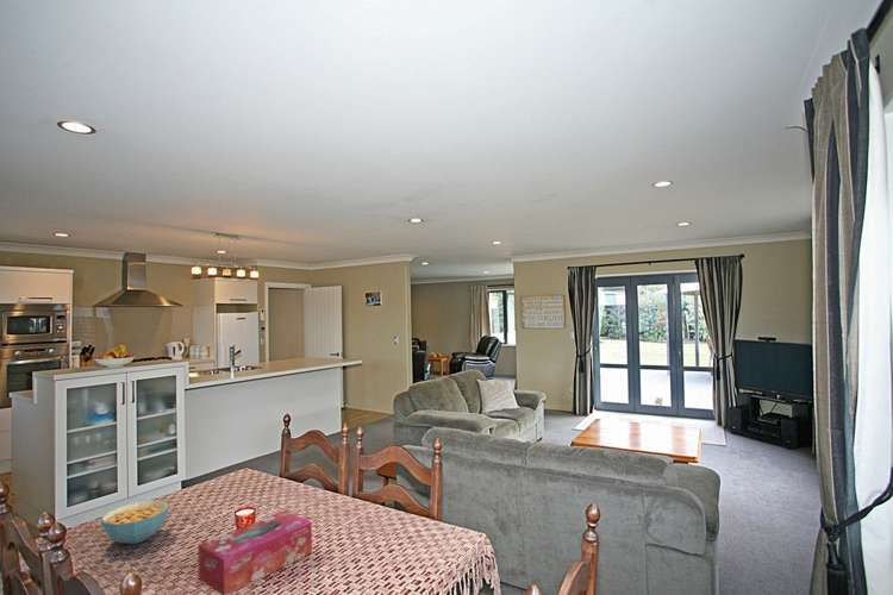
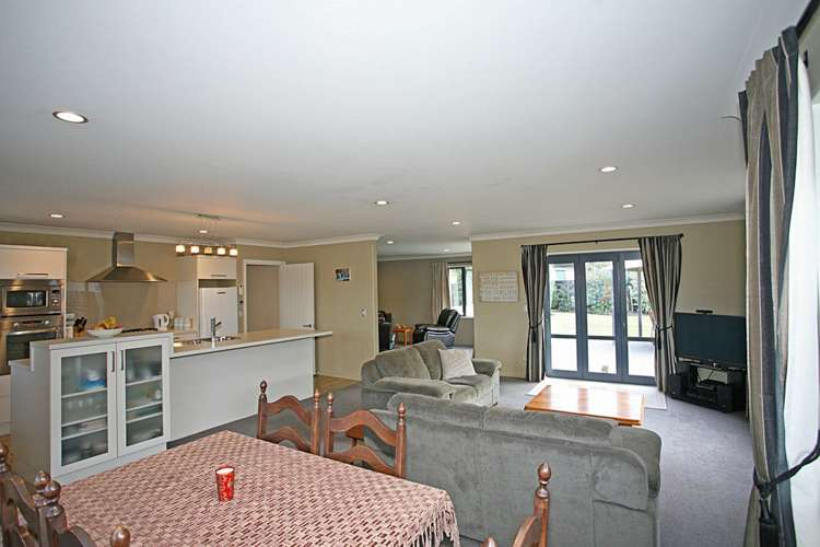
- cereal bowl (136, 525)
- tissue box (257, 547)
